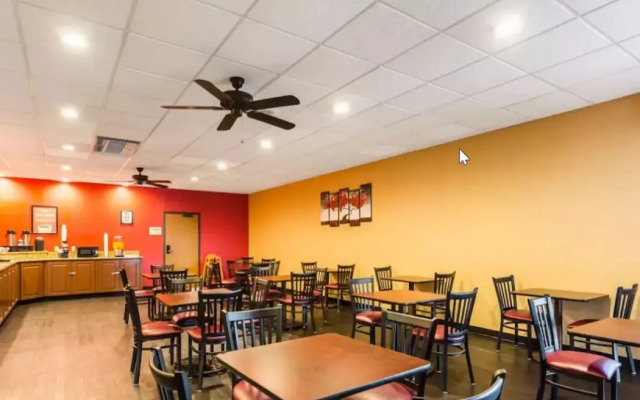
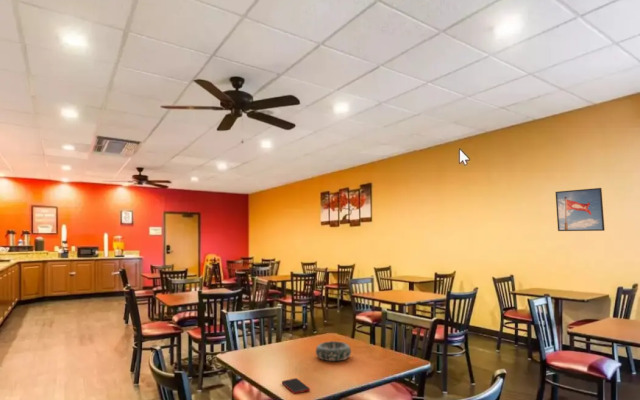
+ cell phone (295, 385)
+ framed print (578, 210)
+ decorative bowl (333, 351)
